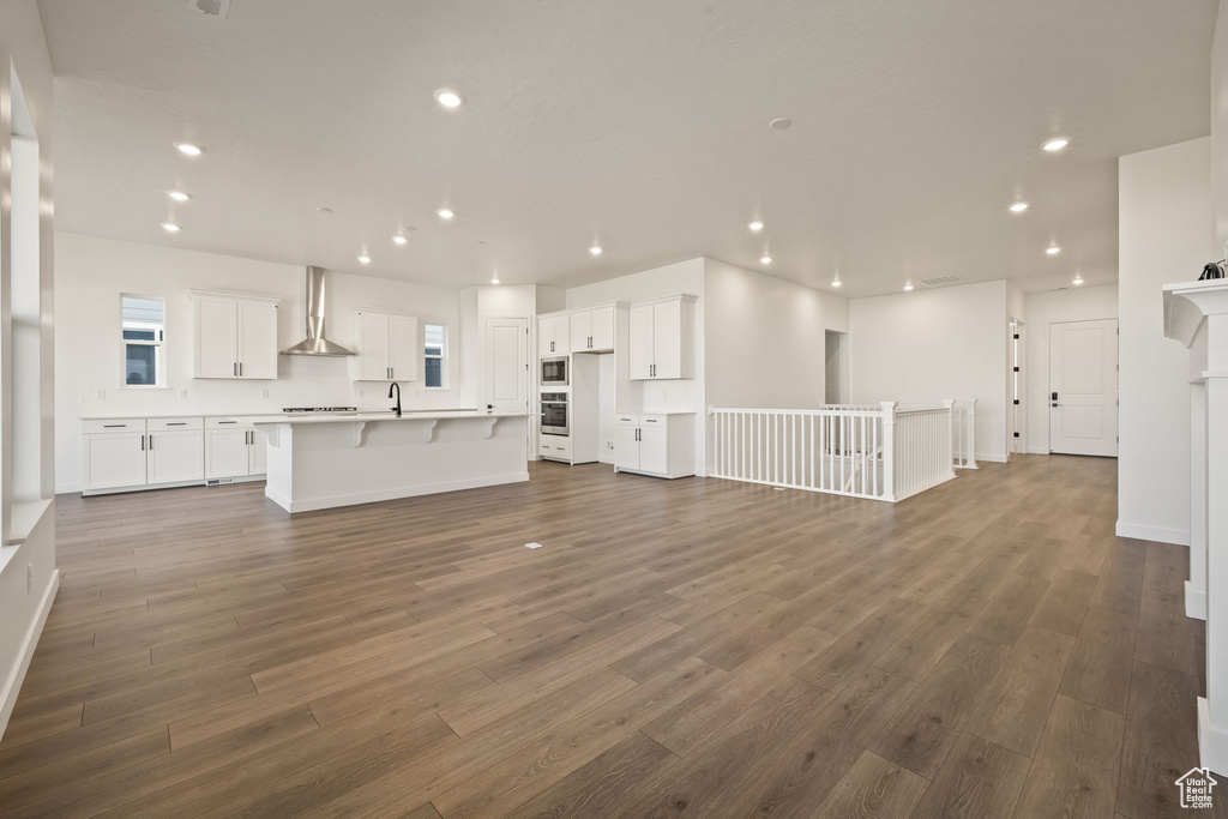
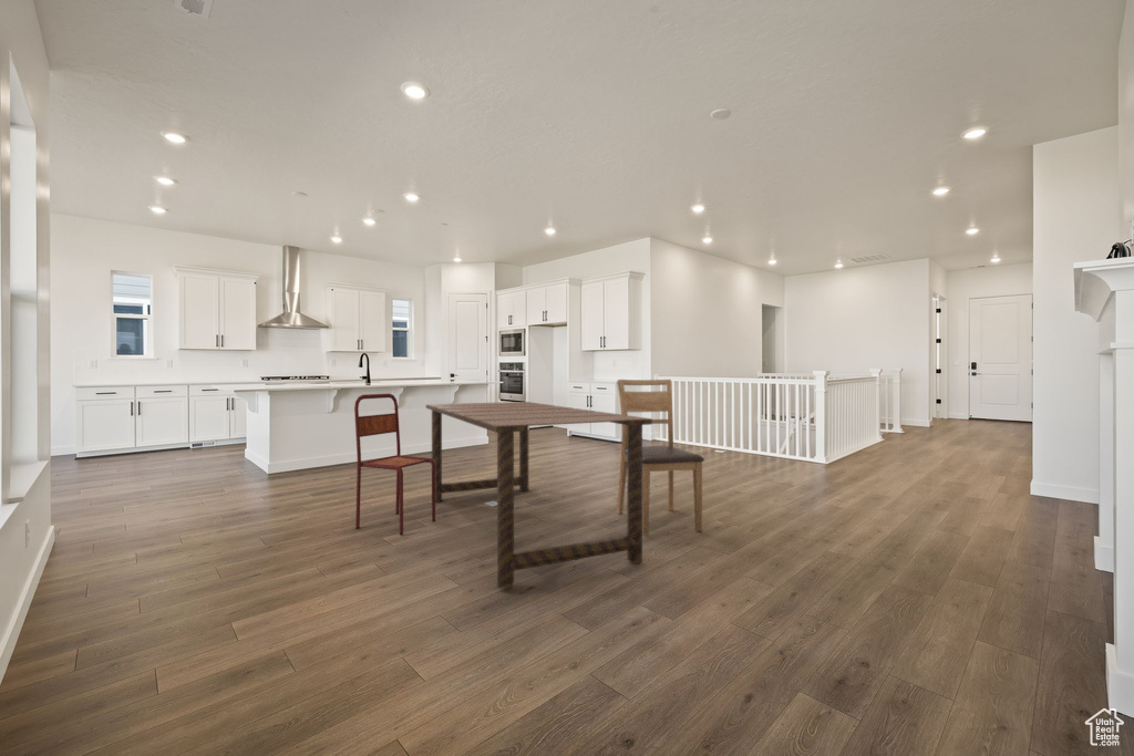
+ dining table (513, 467)
+ chair (657, 449)
+ chair (395, 458)
